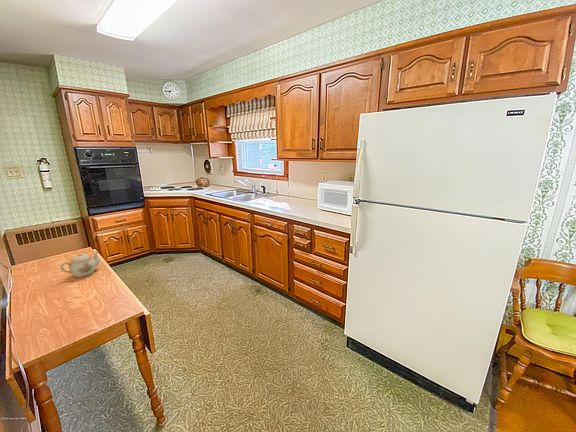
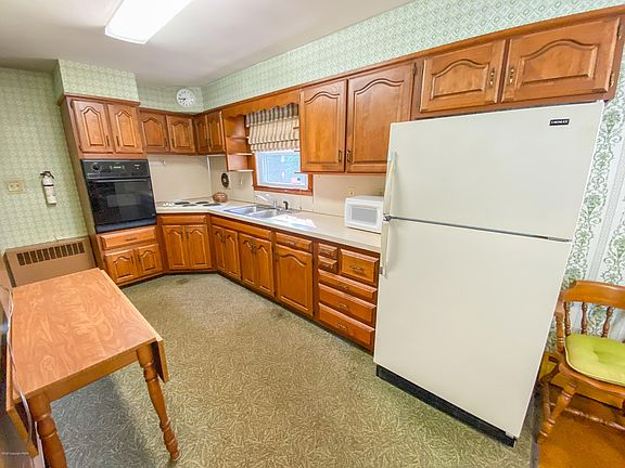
- teapot (81, 264)
